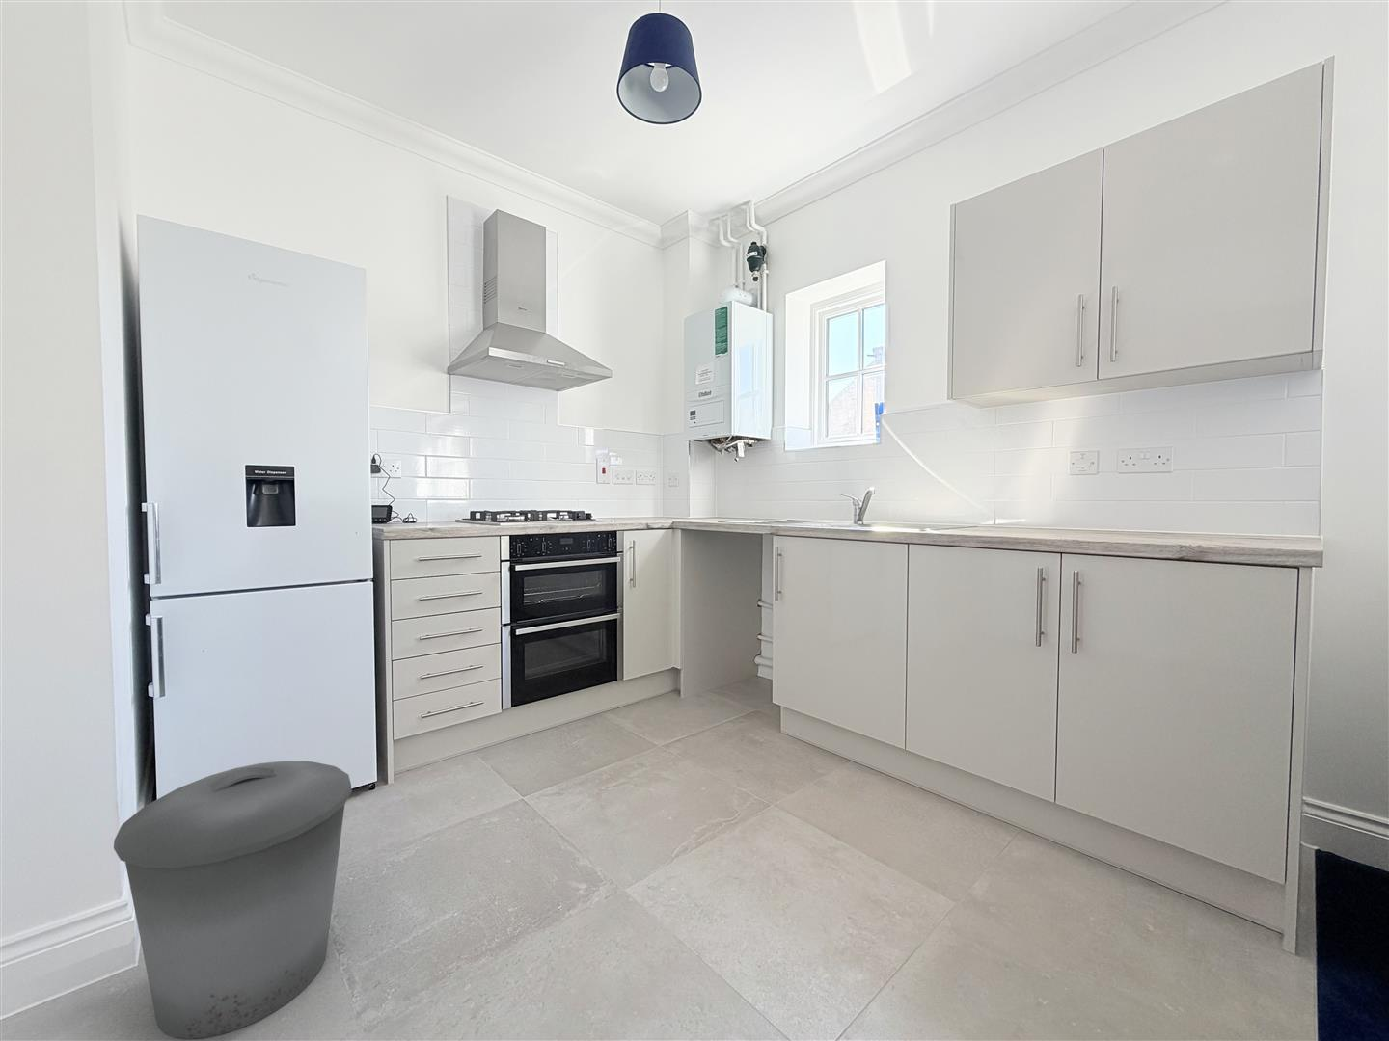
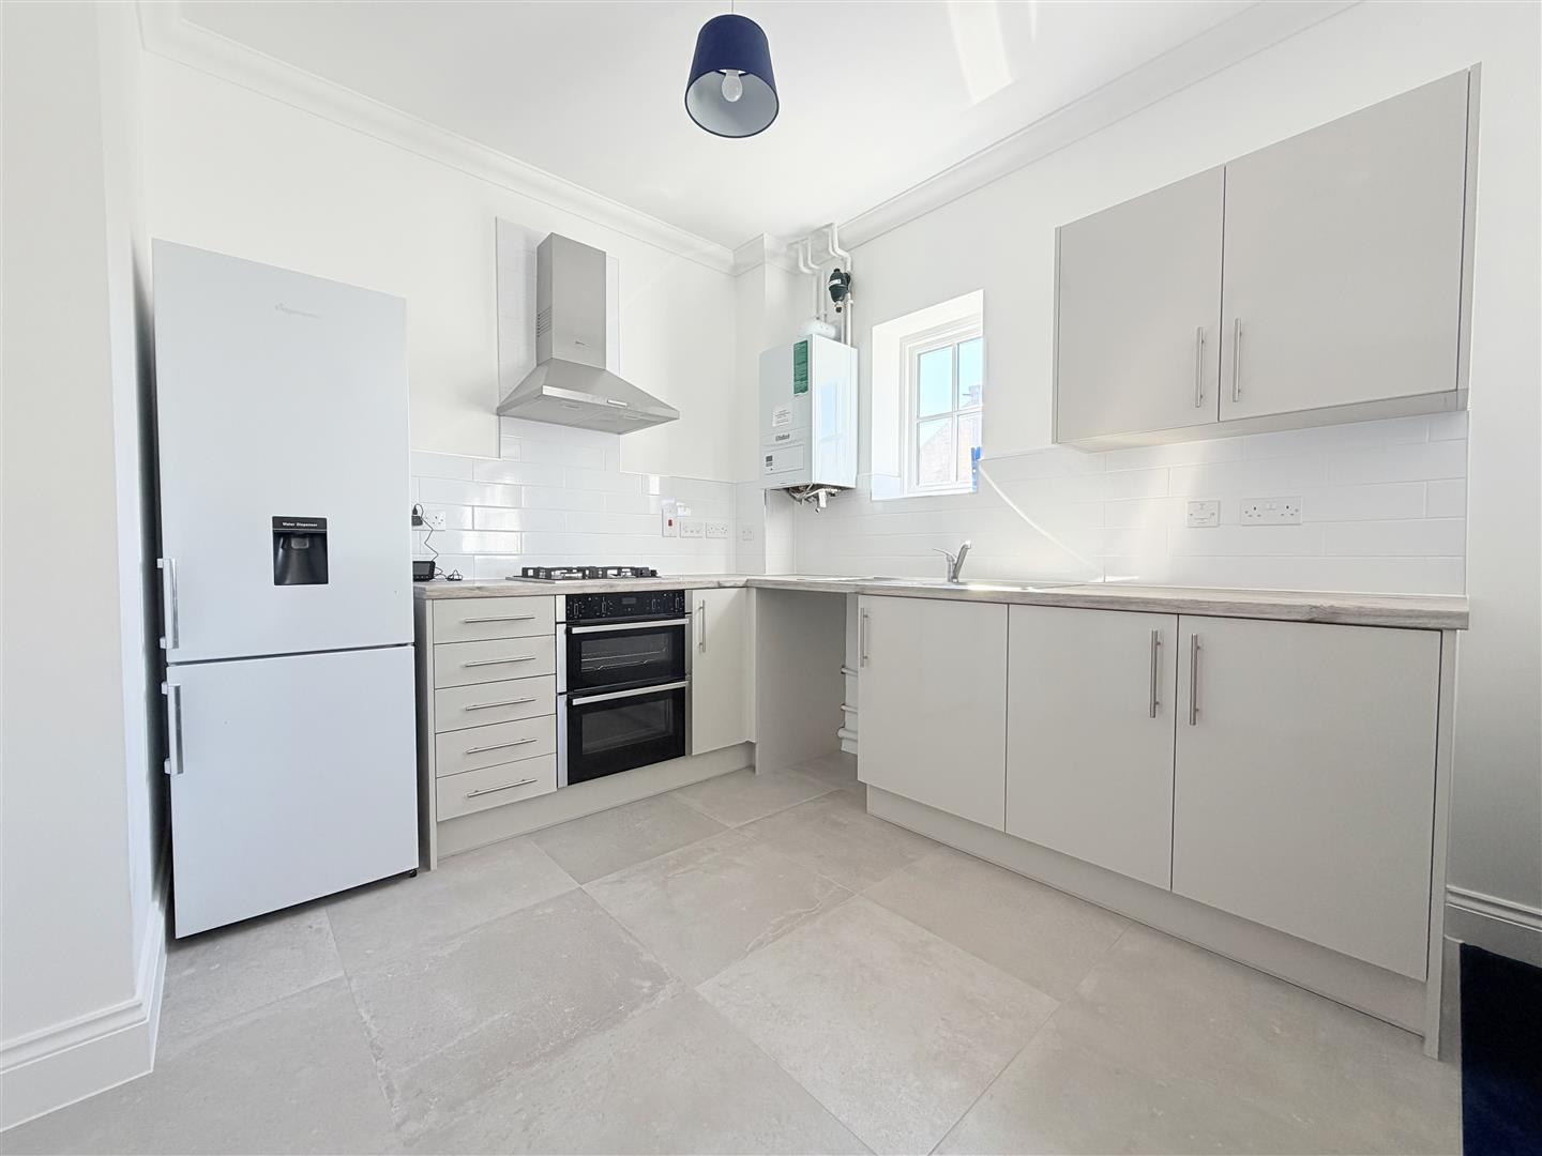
- trash can (245, 875)
